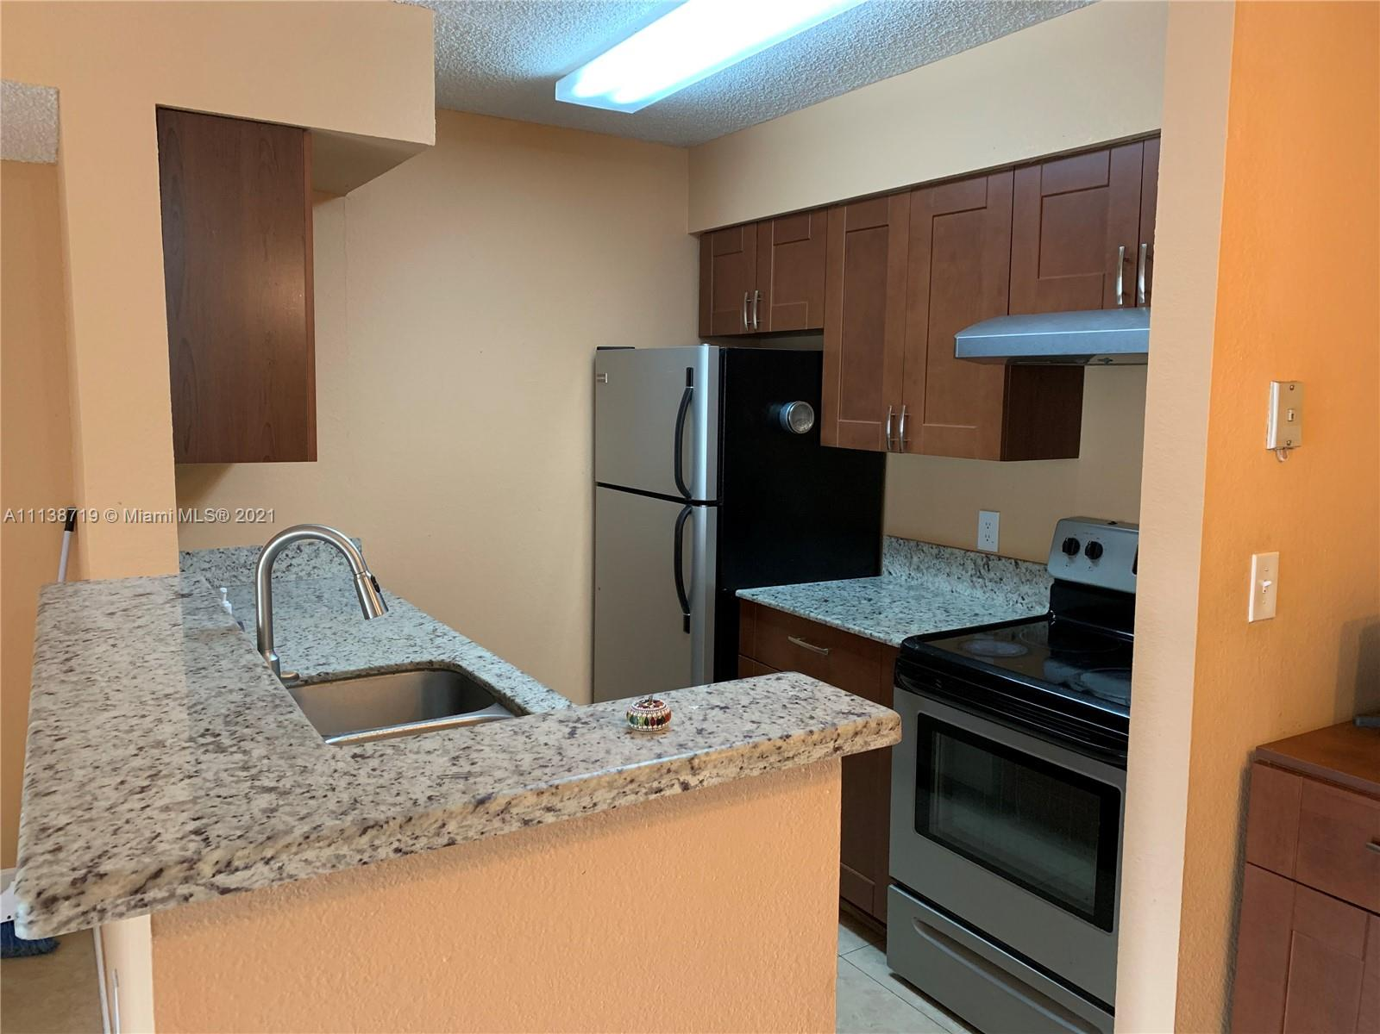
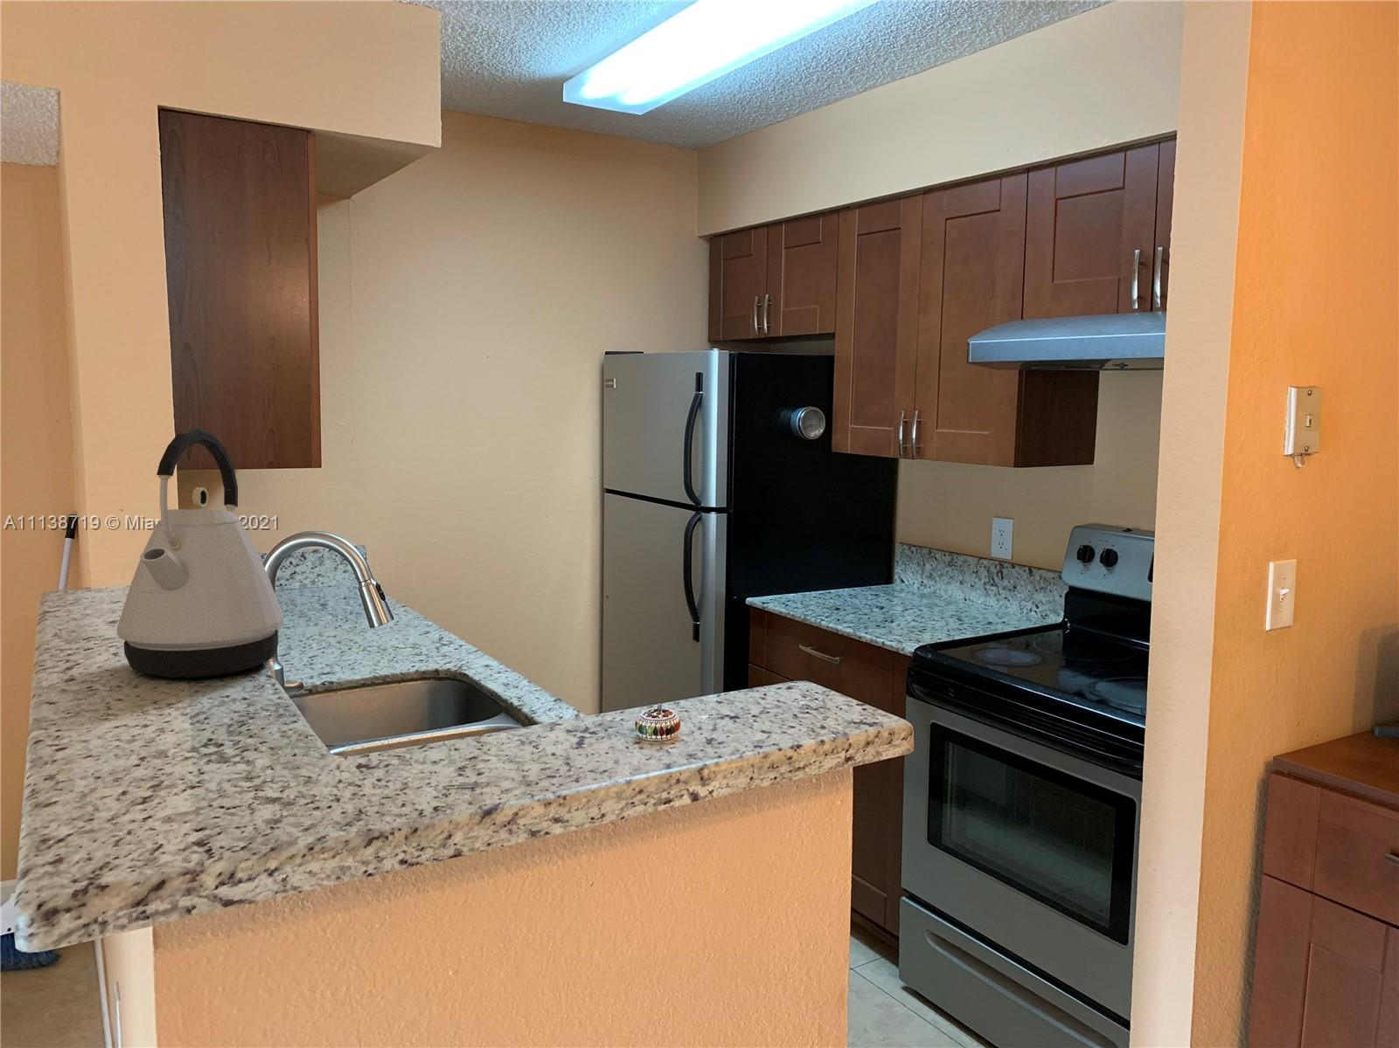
+ kettle (197, 548)
